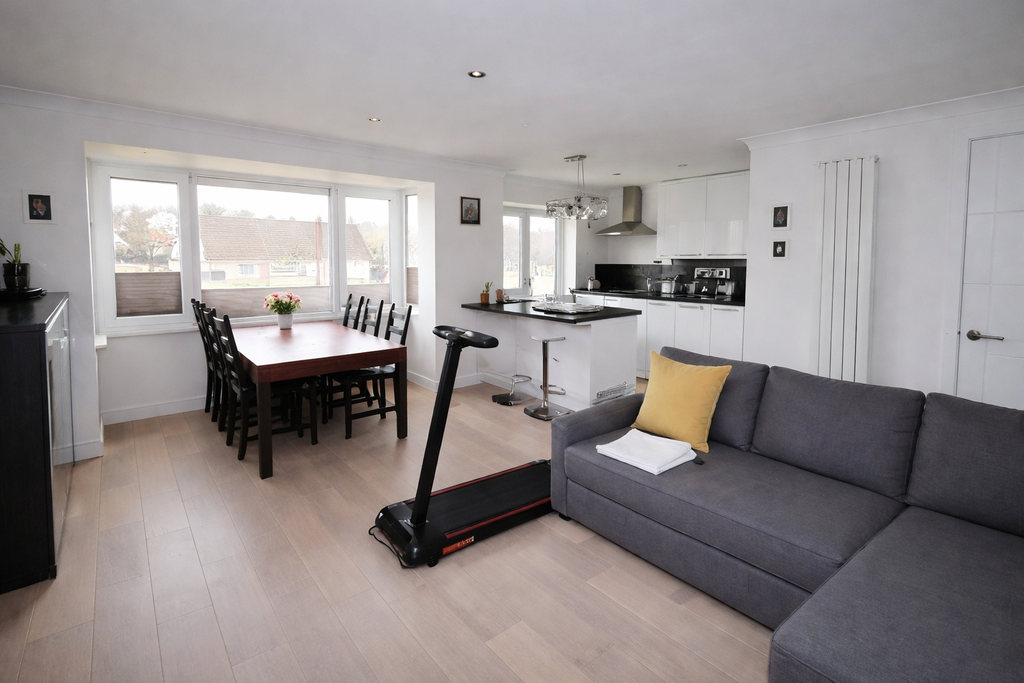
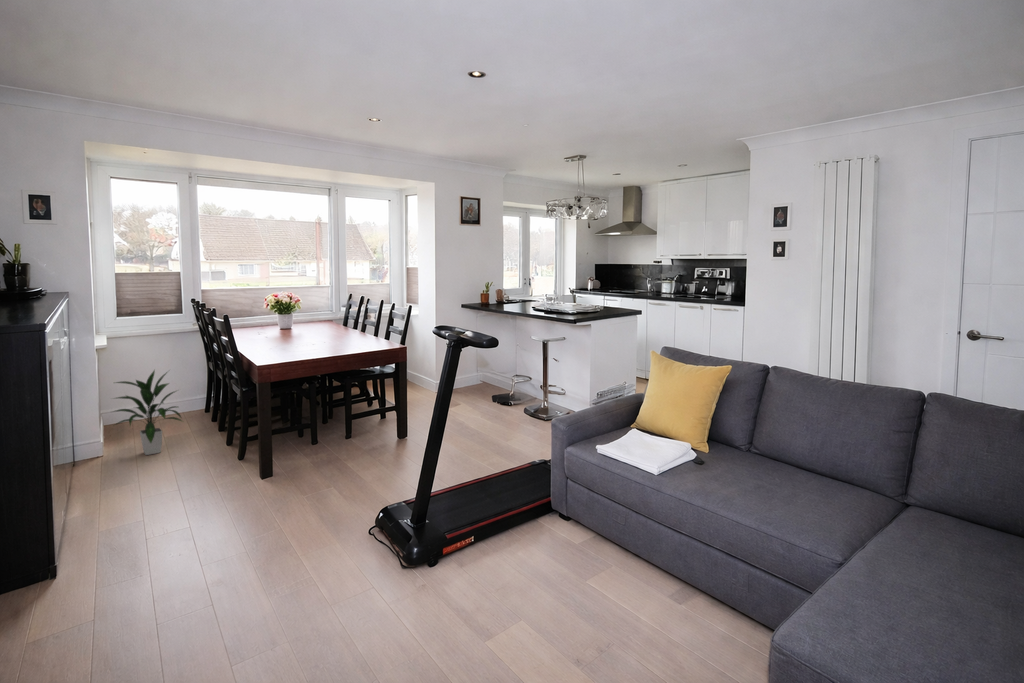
+ indoor plant (148, 412)
